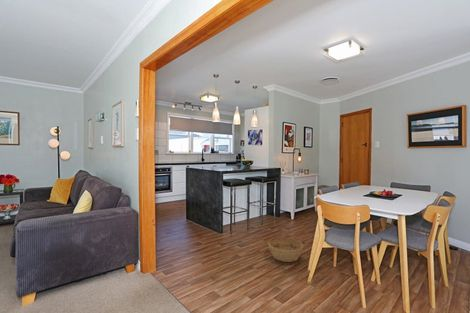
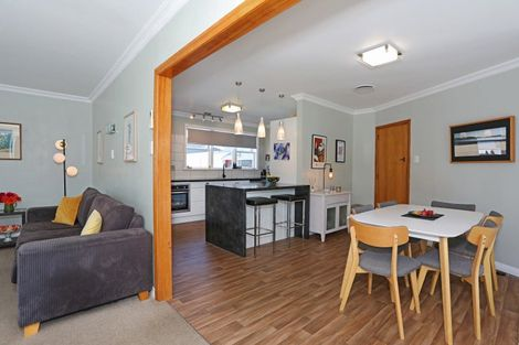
- basket (285, 249)
